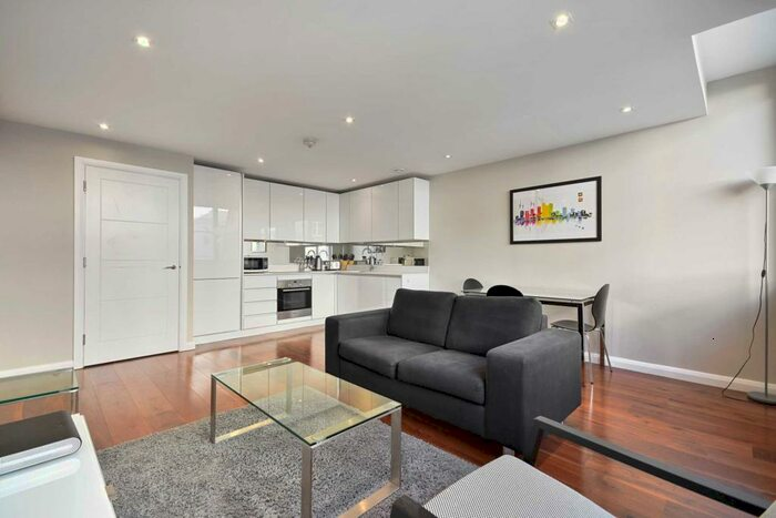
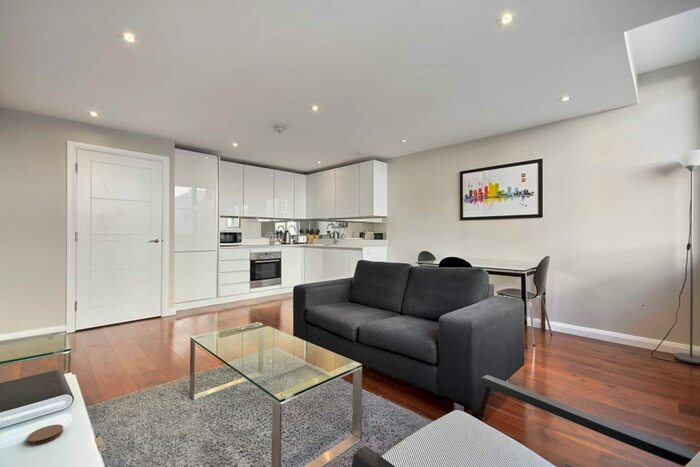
+ coaster (45, 434)
